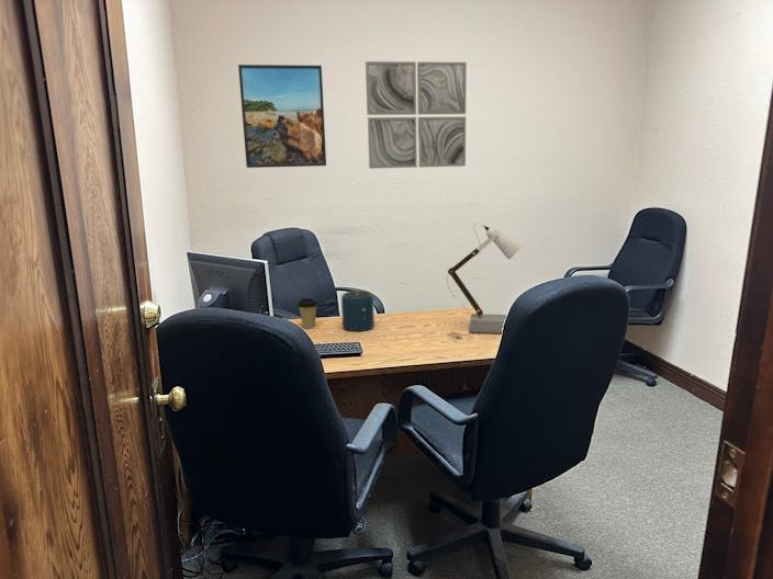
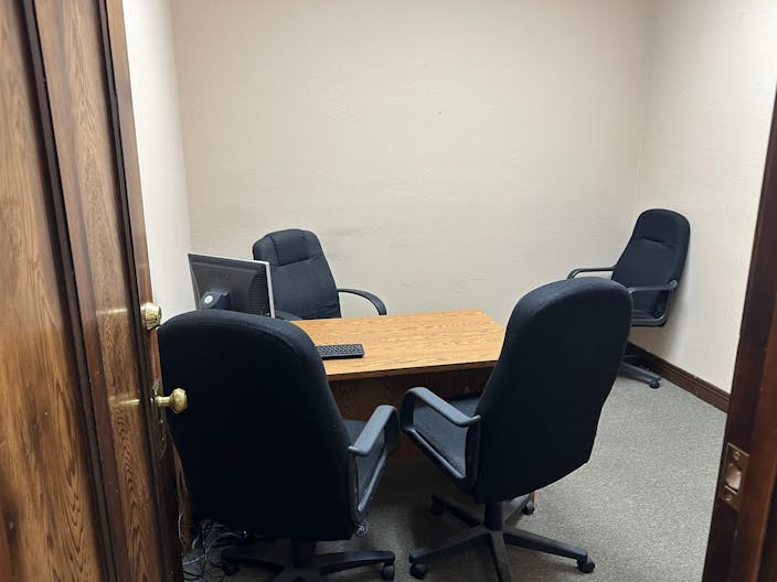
- speaker (357, 310)
- wall art (415, 117)
- coffee cup (307, 313)
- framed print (283, 116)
- desk lamp (466, 287)
